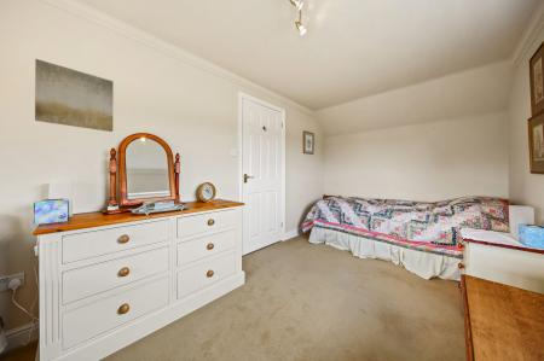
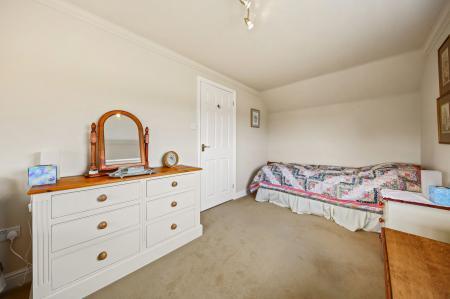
- wall art (77, 99)
